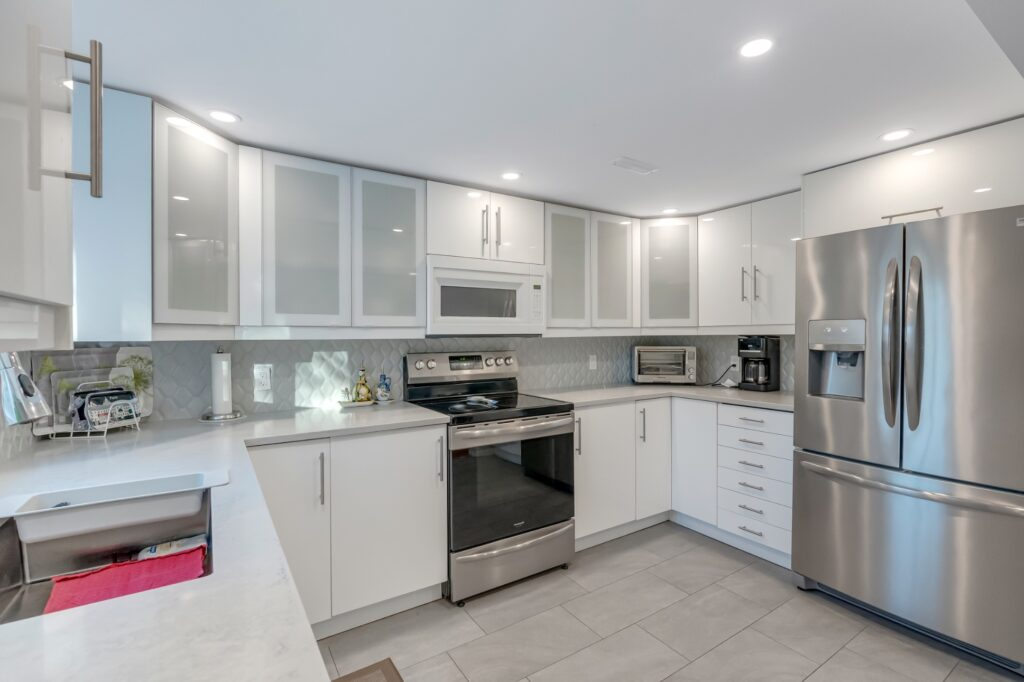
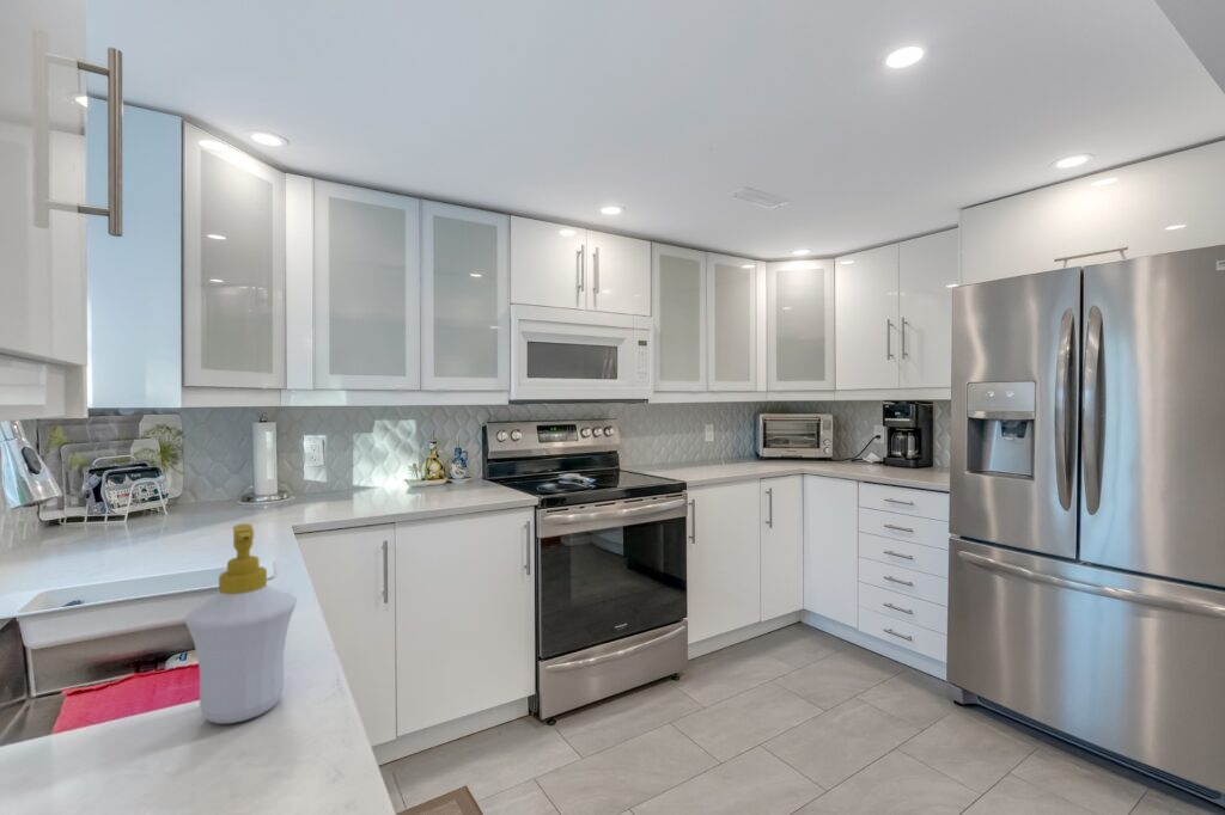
+ soap bottle (243, 618)
